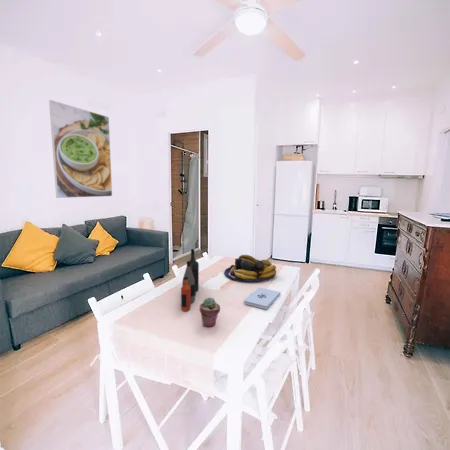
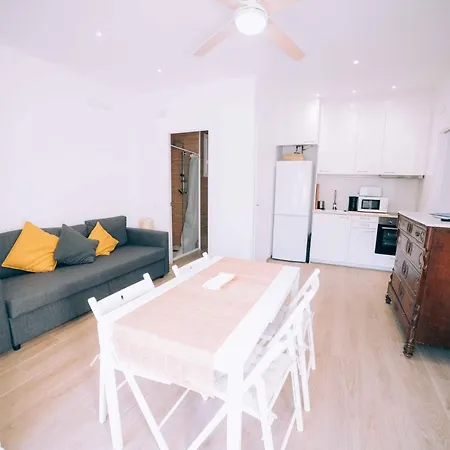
- fruit bowl (249, 264)
- notepad (262, 297)
- potted succulent (209, 311)
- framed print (84, 154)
- bottle collection (190, 274)
